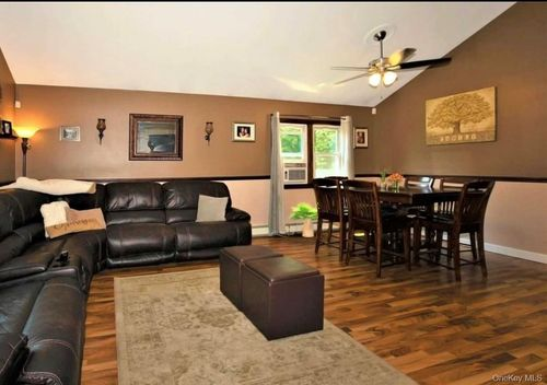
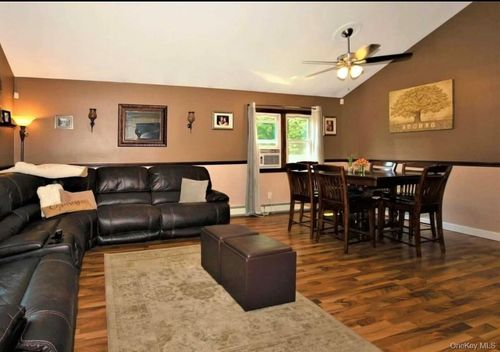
- potted plant (307, 218)
